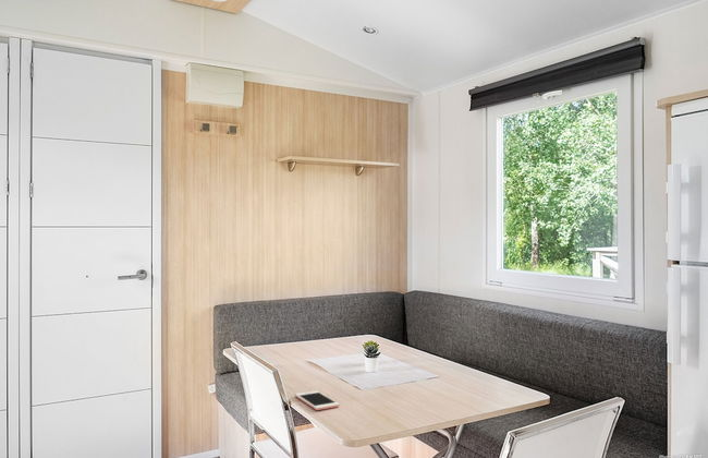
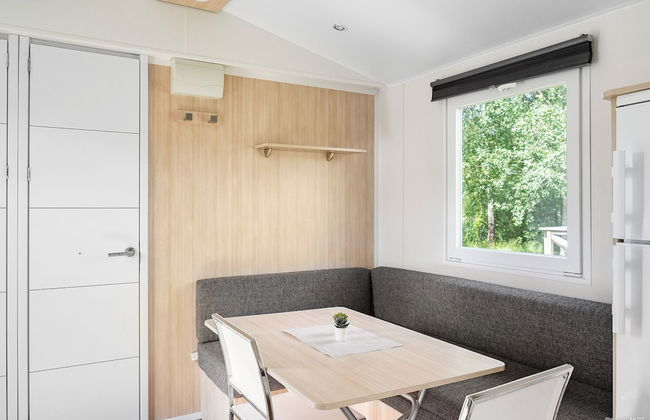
- cell phone (316, 399)
